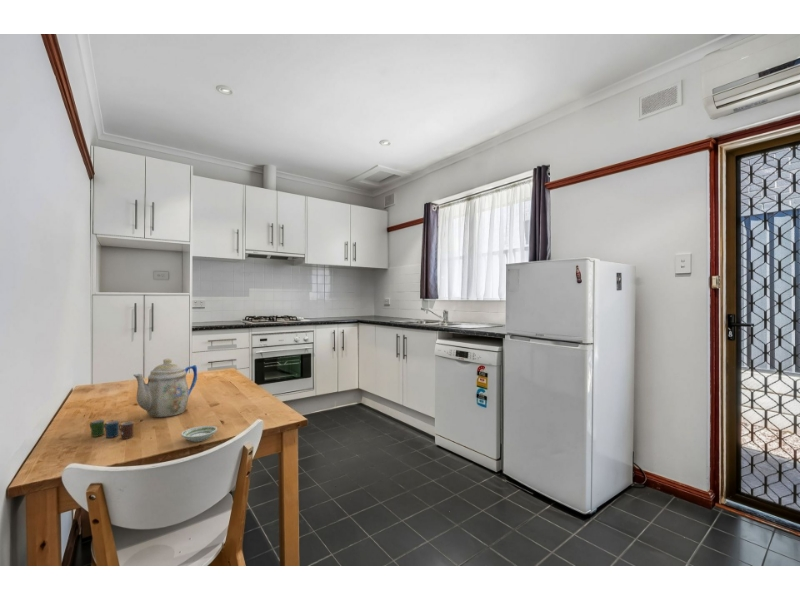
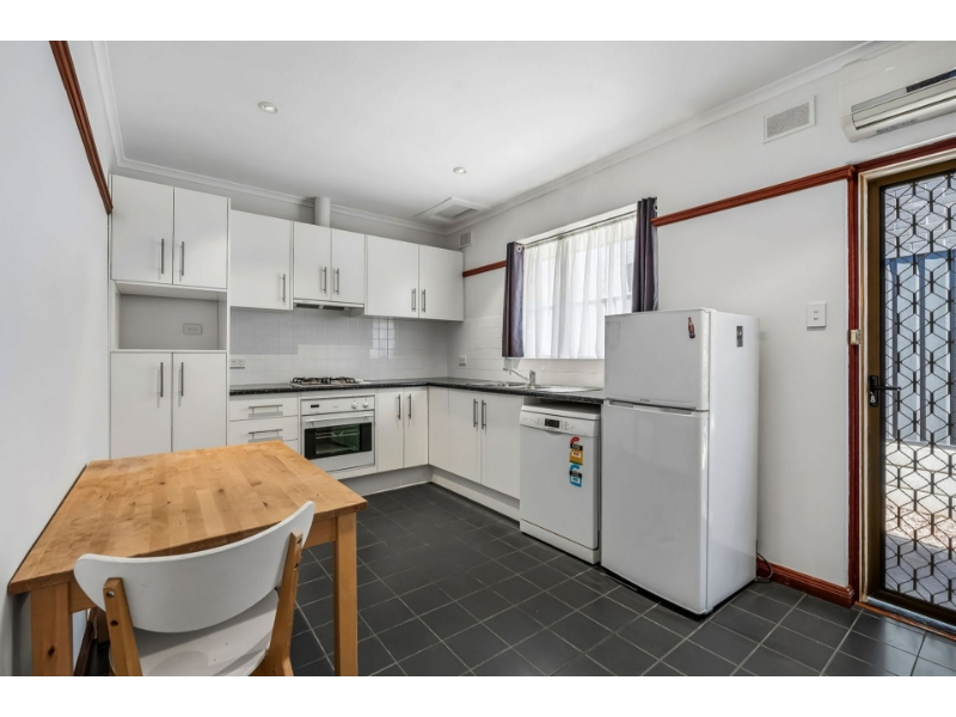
- cup (110, 424)
- teapot (167, 386)
- saucer (199, 434)
